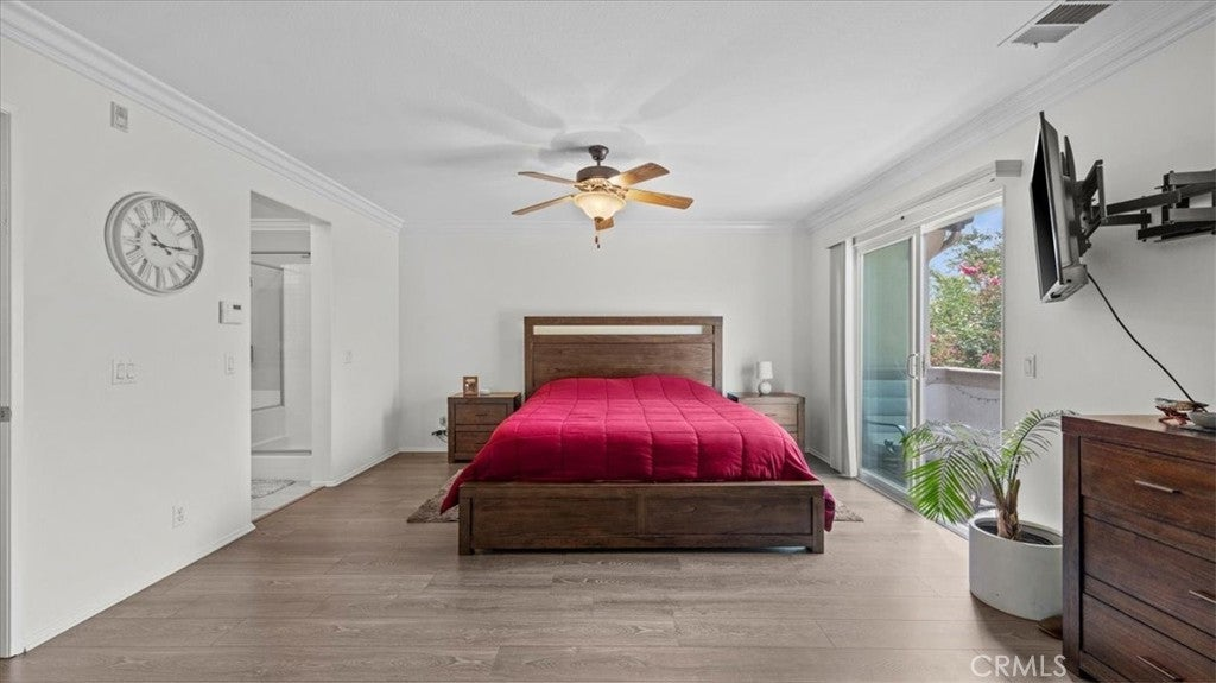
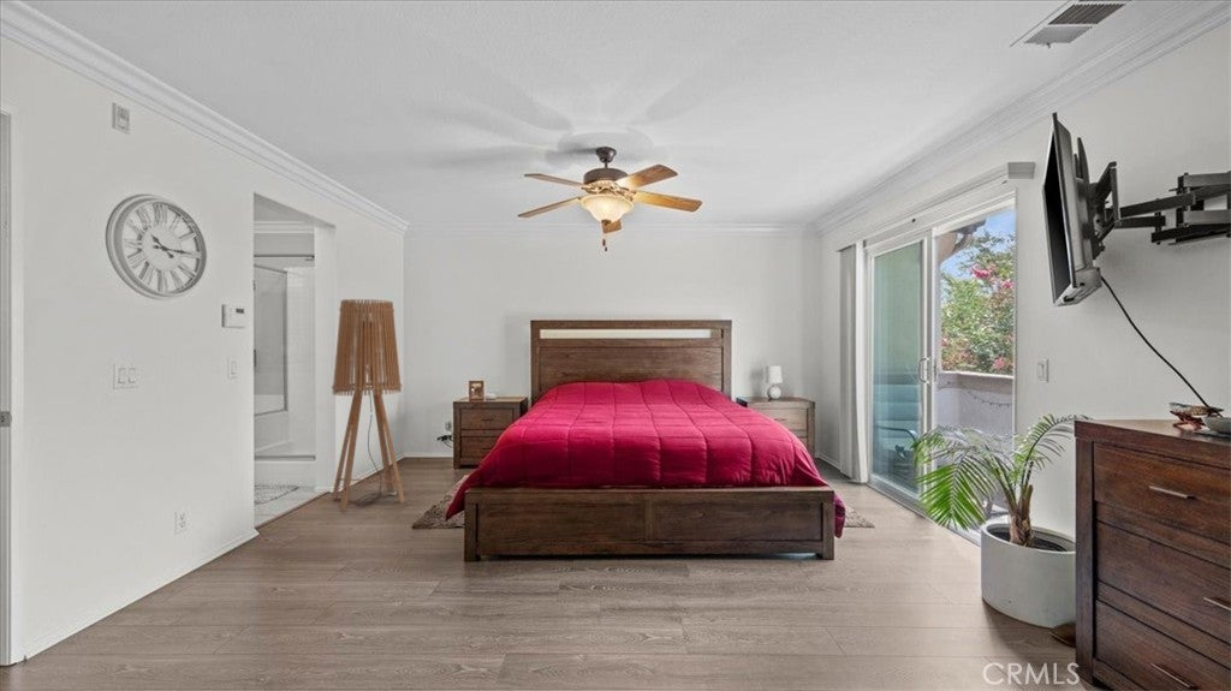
+ floor lamp (370, 400)
